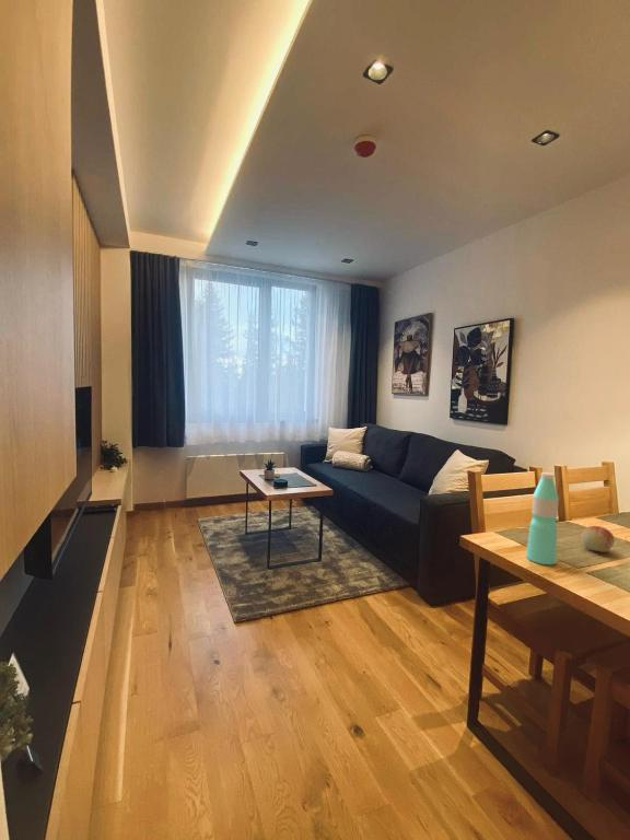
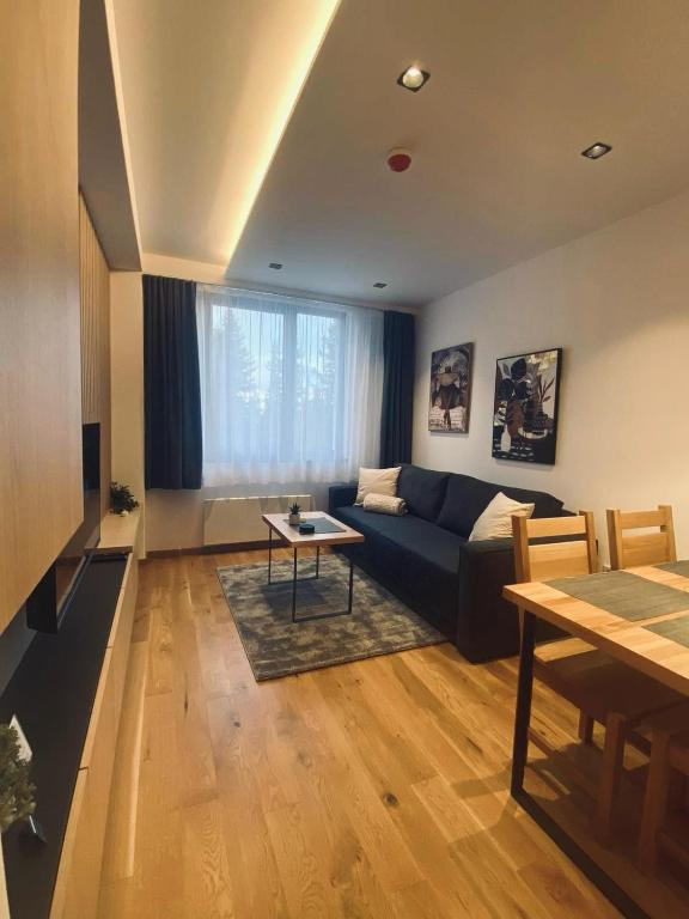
- water bottle (544, 516)
- fruit (597, 538)
